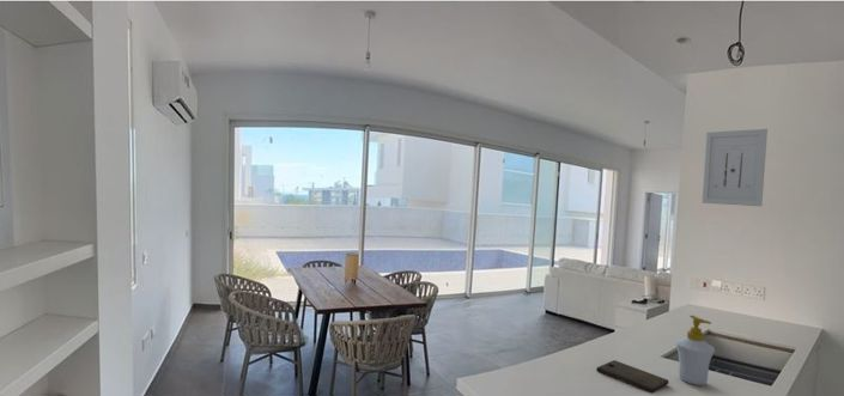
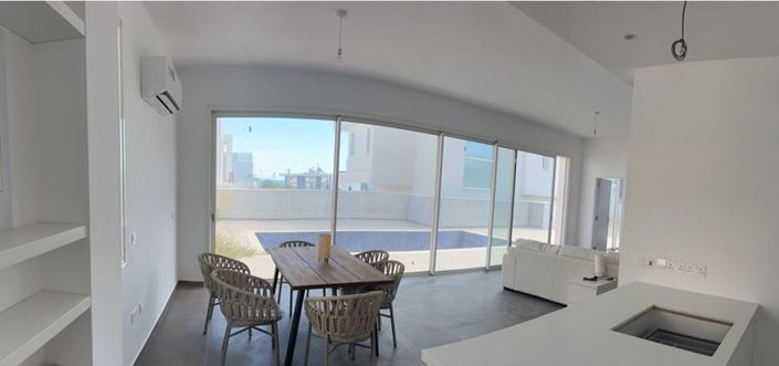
- cutting board (631, 374)
- wall art (733, 167)
- soap bottle (694, 348)
